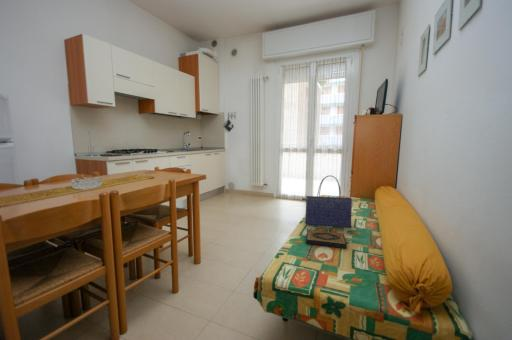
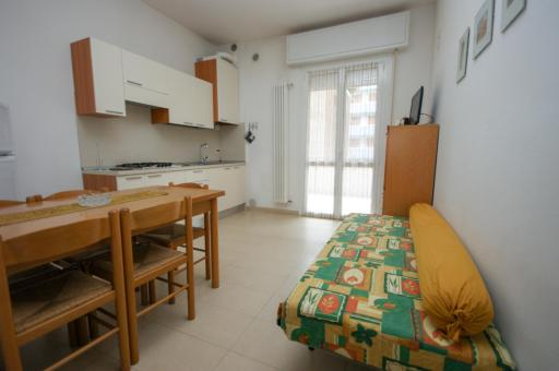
- tote bag (326, 199)
- hardback book (325, 238)
